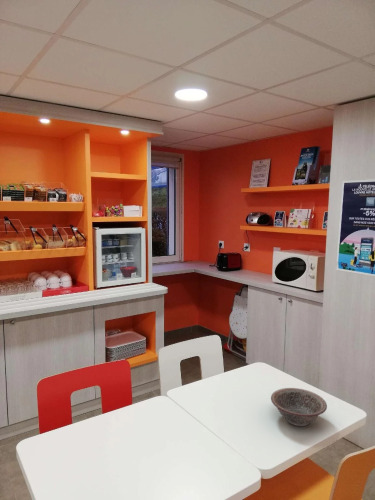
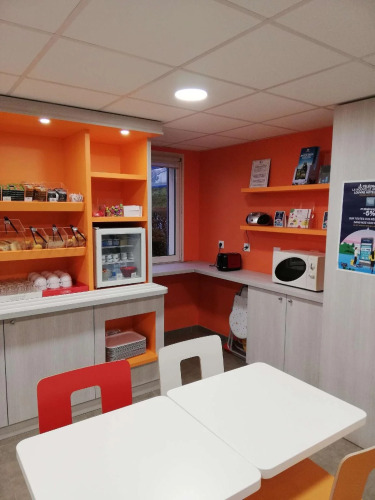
- decorative bowl (297, 410)
